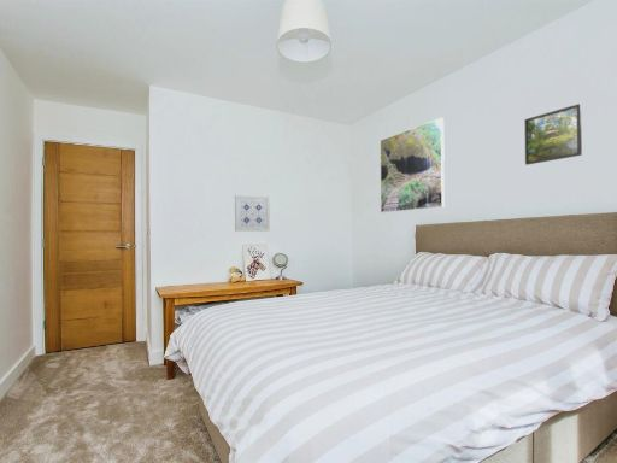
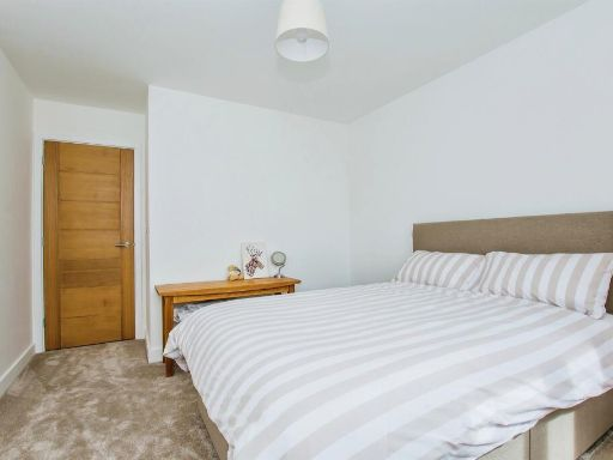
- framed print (409, 170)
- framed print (551, 135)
- wall art (252, 213)
